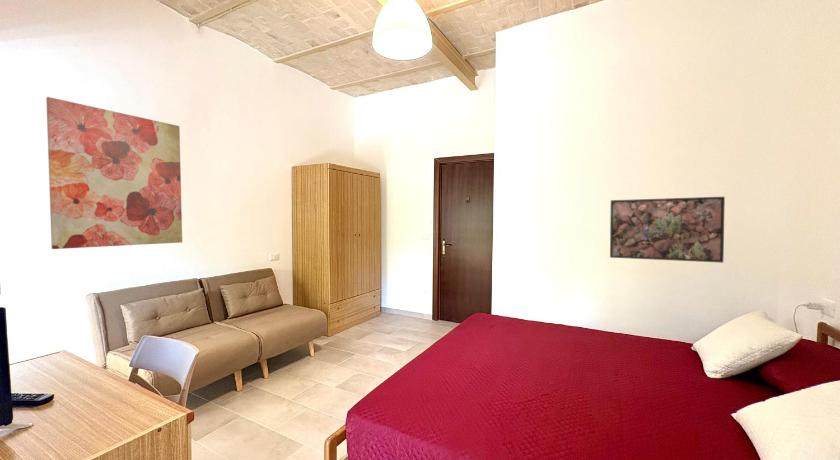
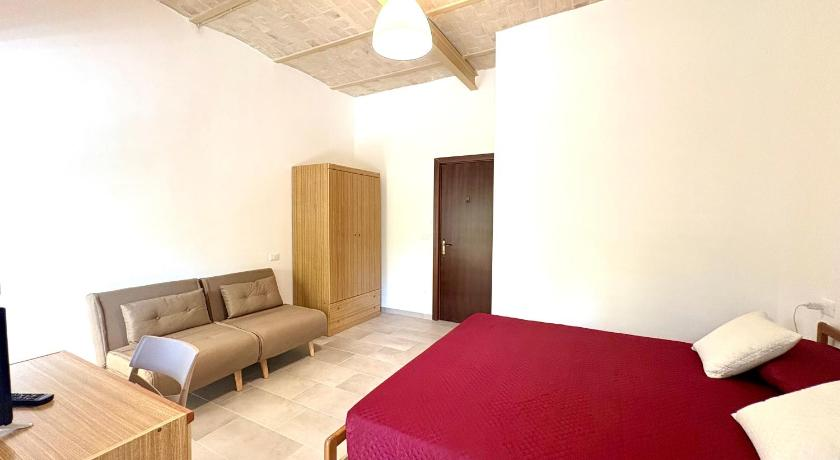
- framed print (662, 229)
- wall art (123, 179)
